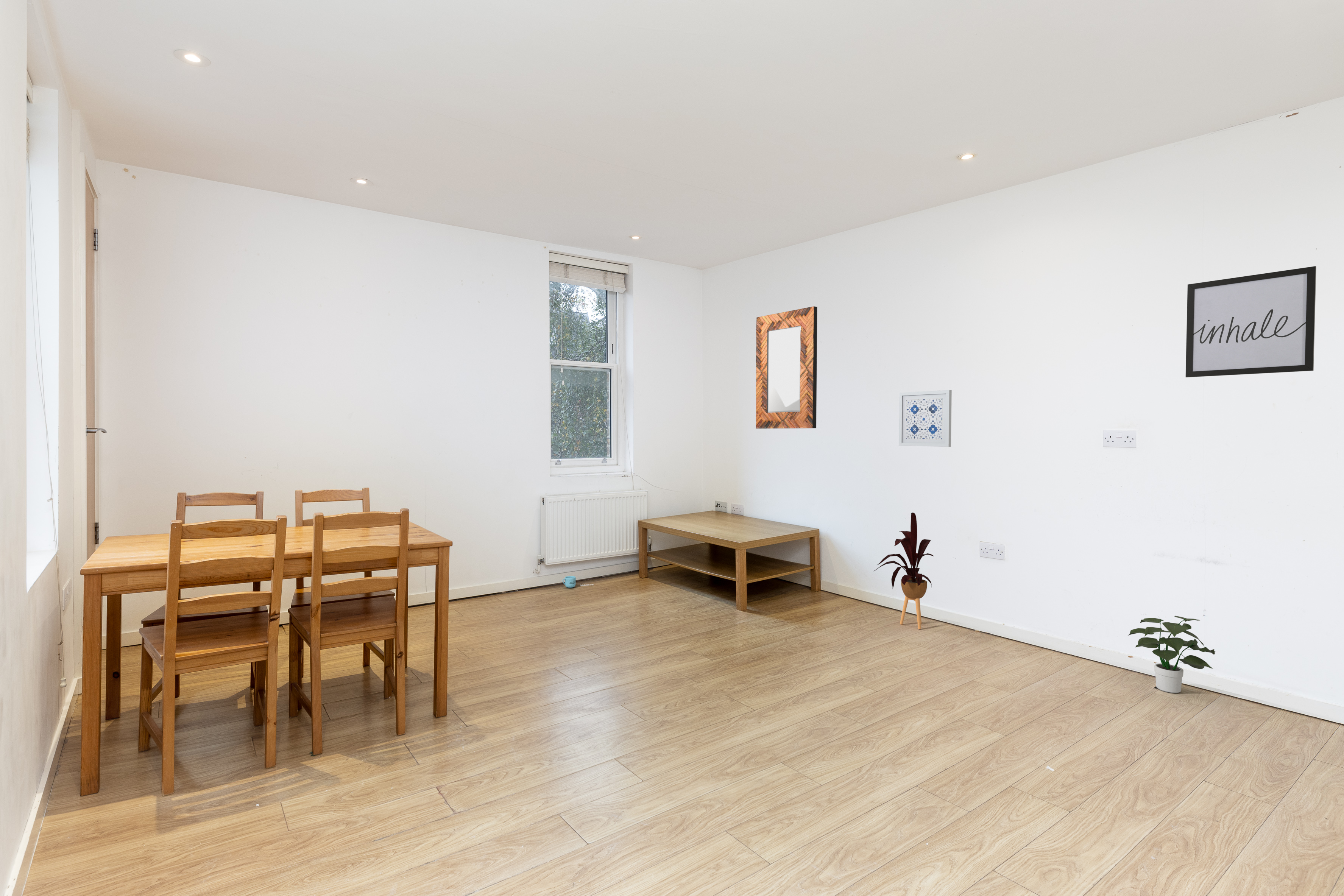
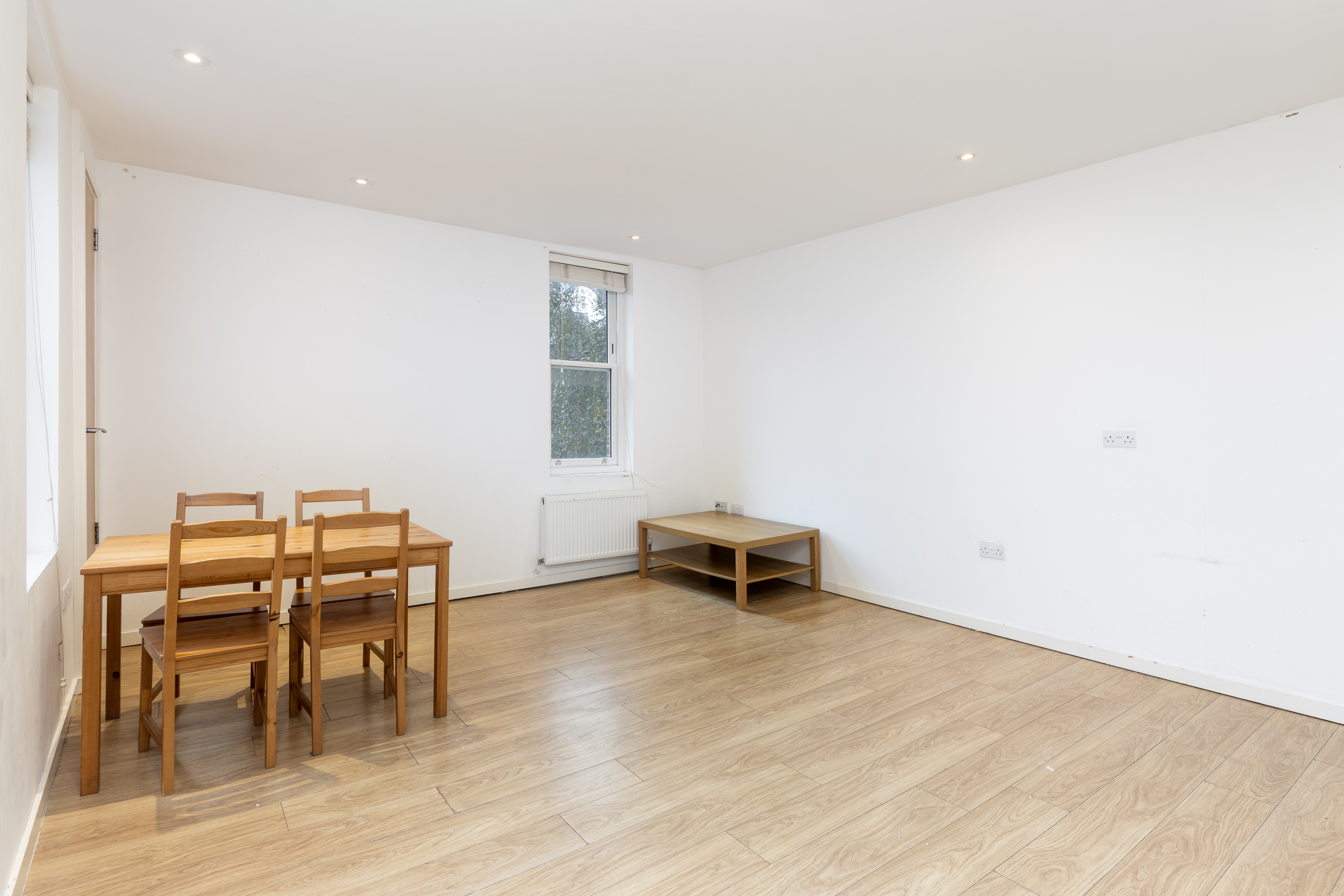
- mug (575, 581)
- home mirror (785, 370)
- wall art (924, 419)
- potted plant (1169, 652)
- house plant (907, 567)
- wall art (1247, 325)
